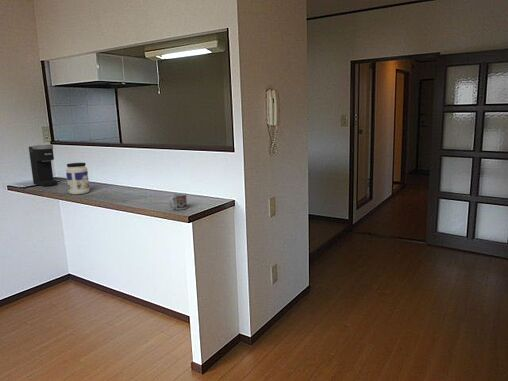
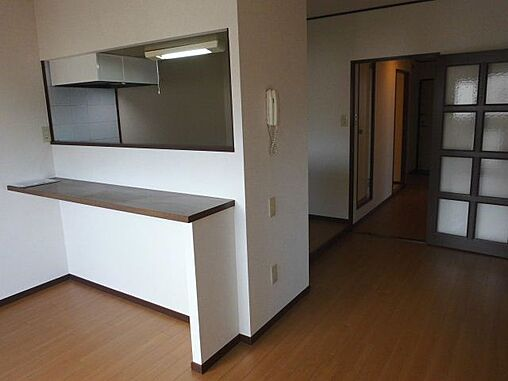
- coffee maker (42, 164)
- cup (177, 201)
- jar (77, 178)
